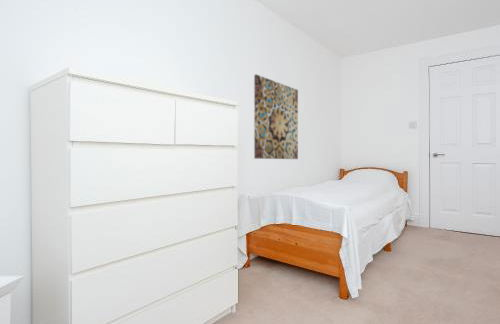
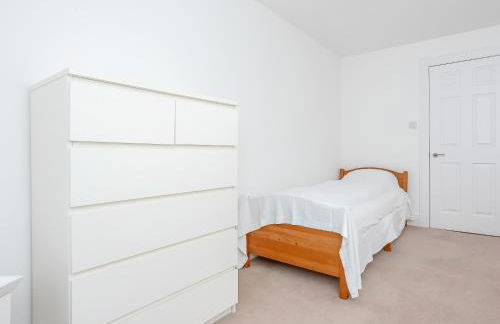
- wall art (278, 121)
